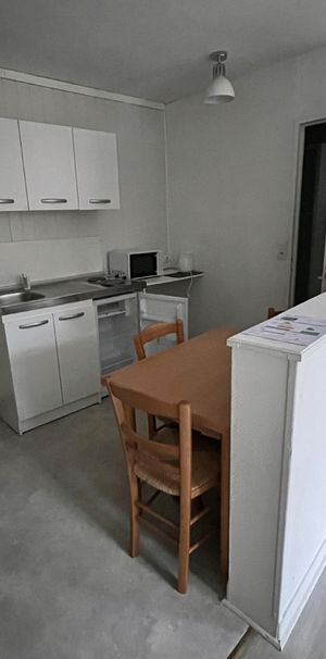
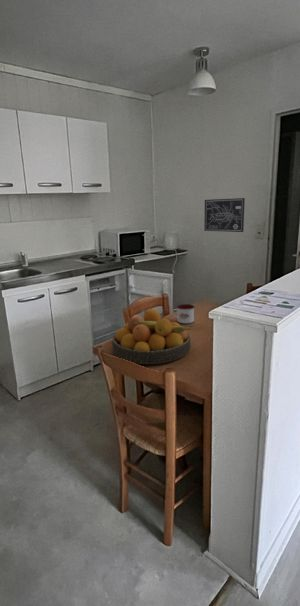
+ mug (183, 313)
+ fruit bowl (150, 331)
+ wall art (223, 215)
